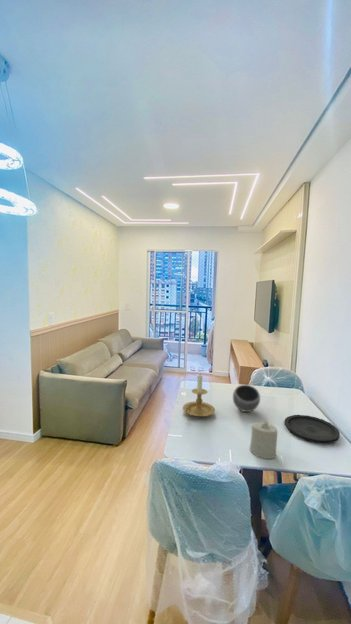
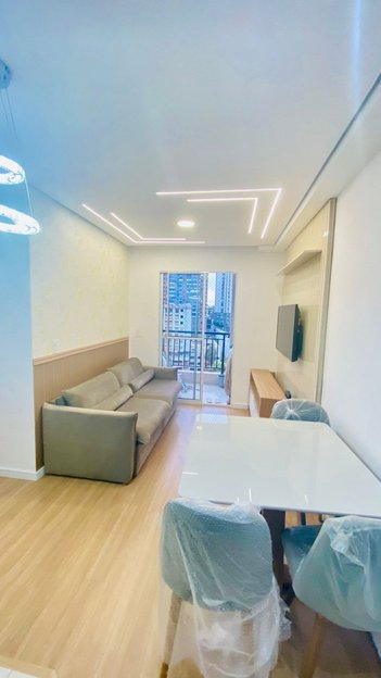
- candle holder (199, 392)
- candle (263, 437)
- plate (310, 428)
- bowl (246, 398)
